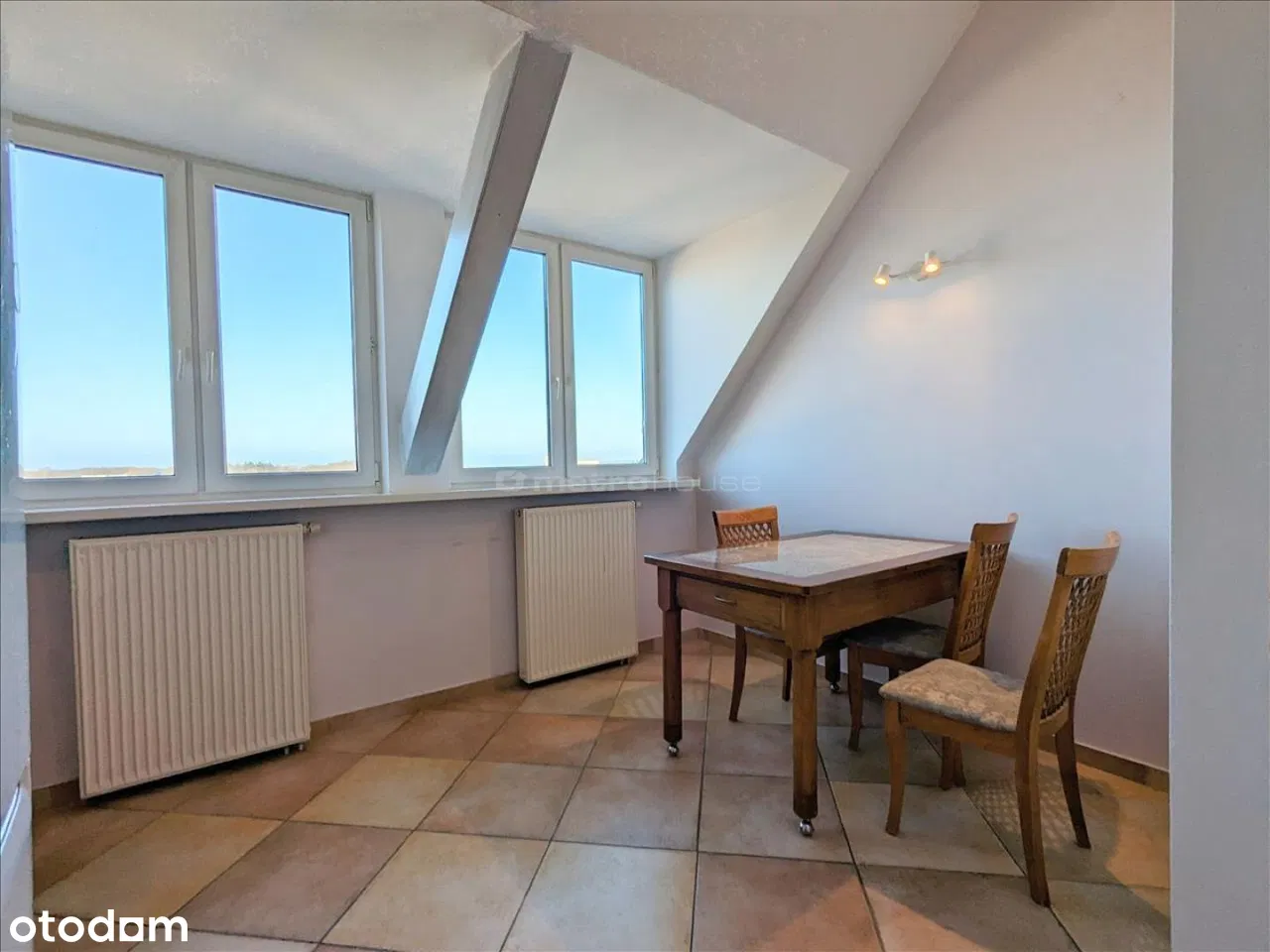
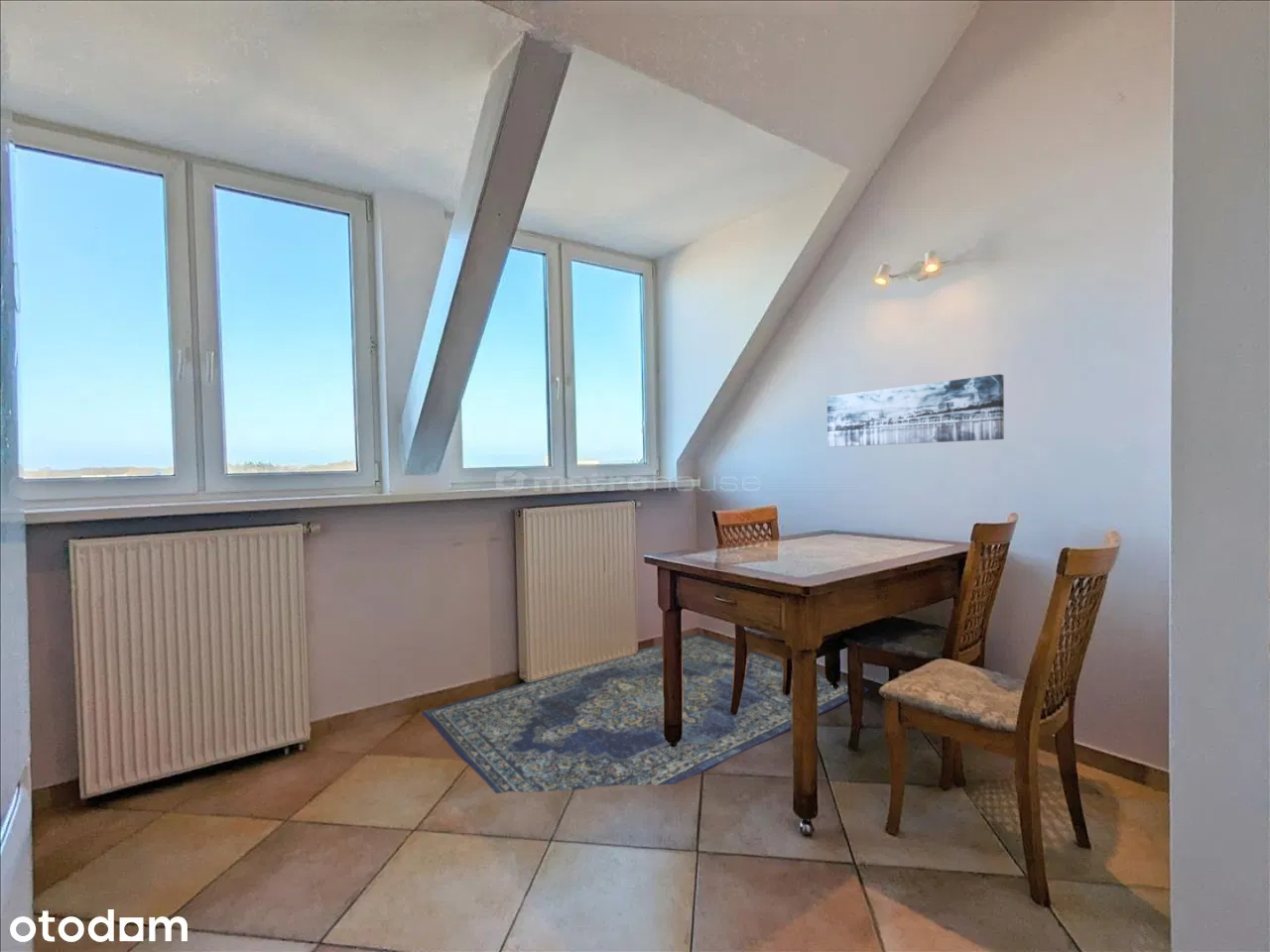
+ rug (652, 700)
+ wall art (905, 415)
